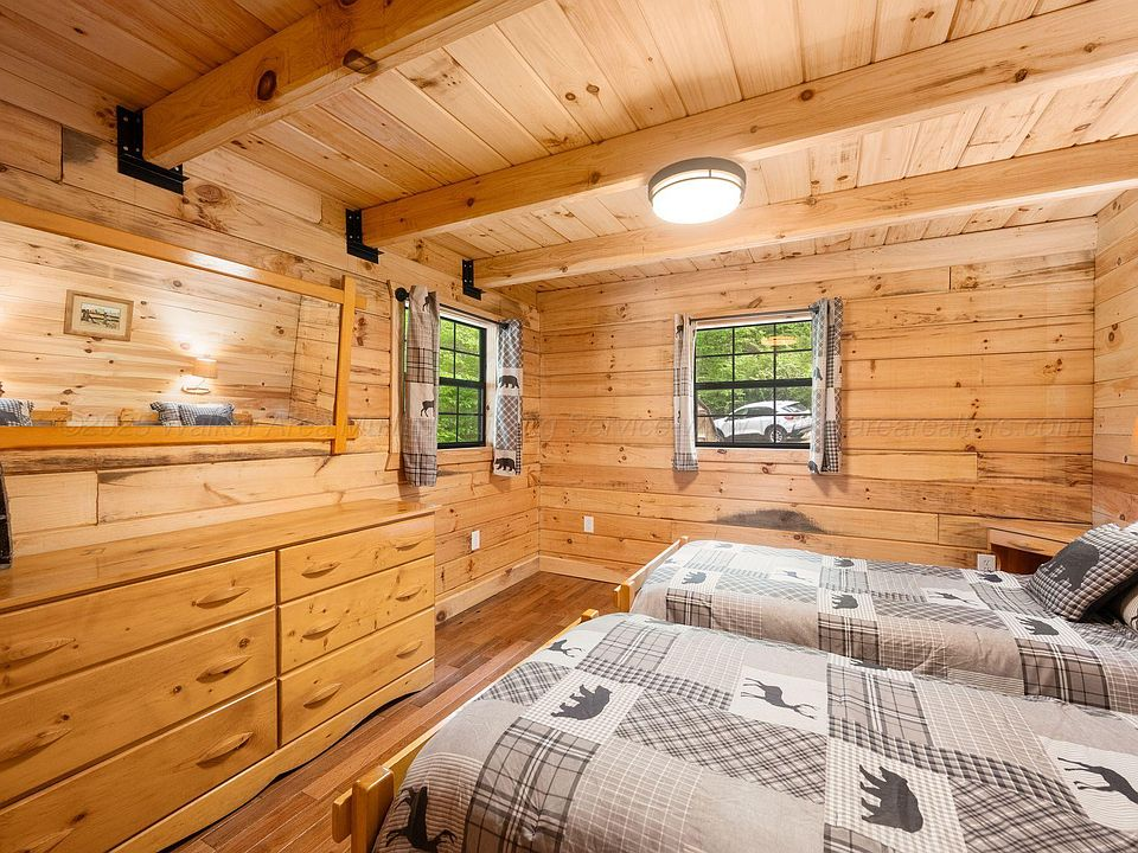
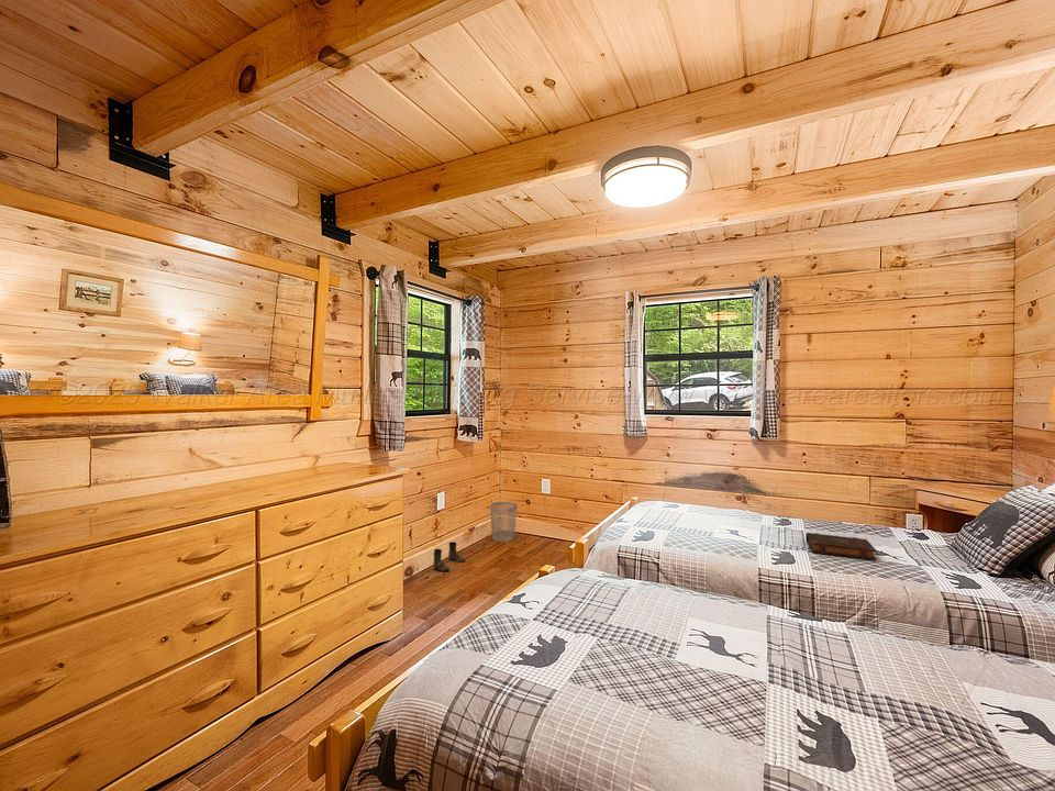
+ wastebasket (503, 521)
+ book (839, 545)
+ boots (448, 556)
